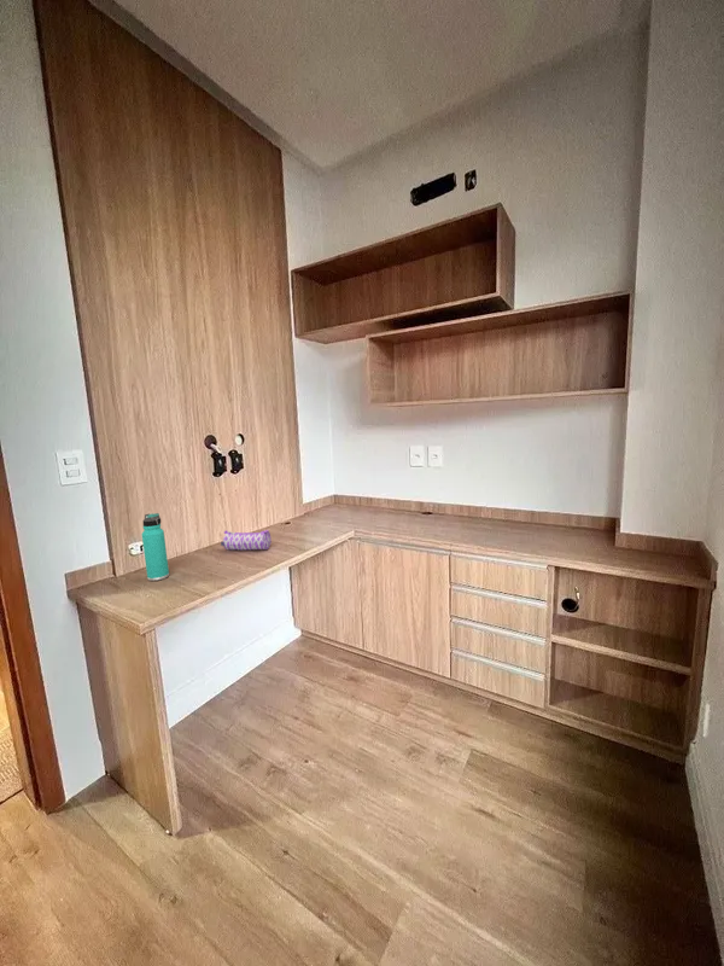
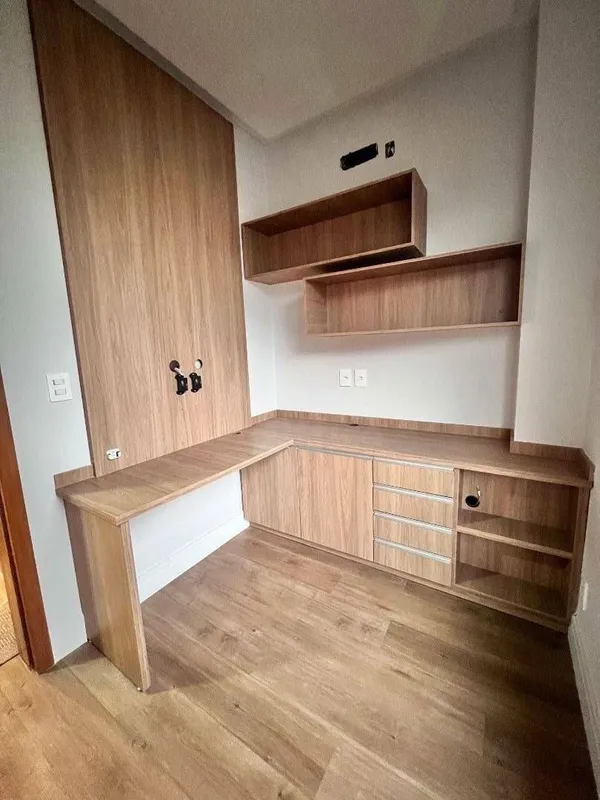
- thermos bottle (154, 546)
- pencil case (246, 539)
